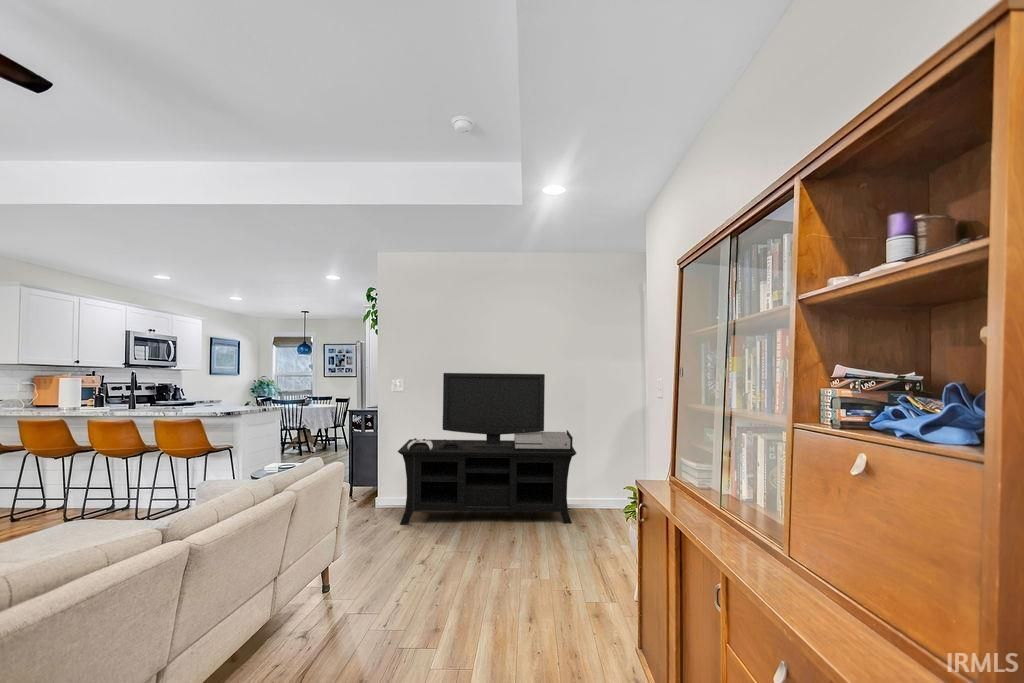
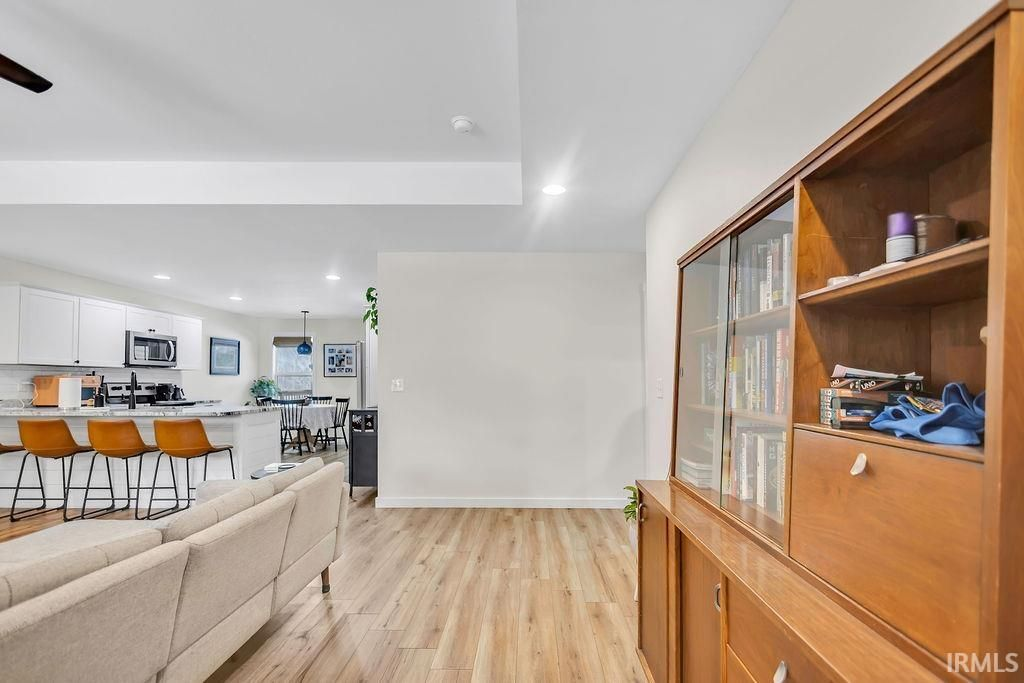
- media console (488, 445)
